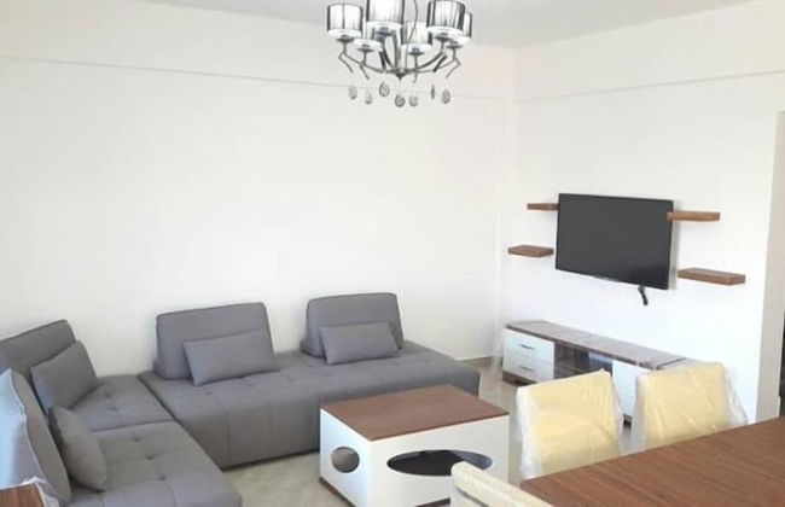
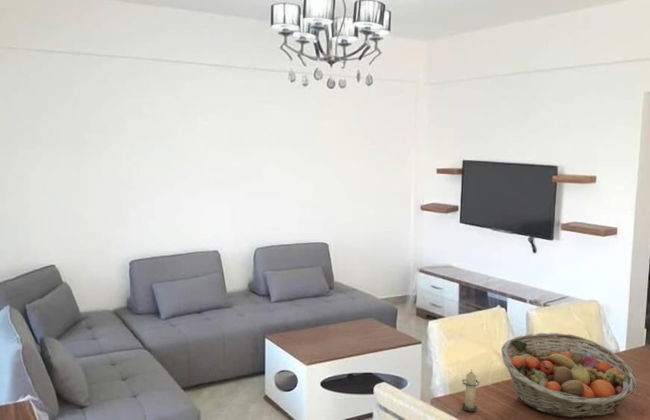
+ fruit basket (566, 374)
+ candle (470, 389)
